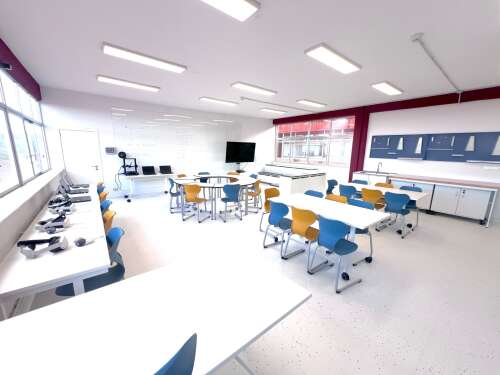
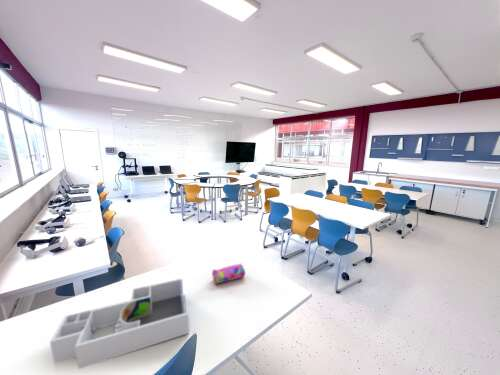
+ desk organizer (129, 317)
+ pencil case (228, 273)
